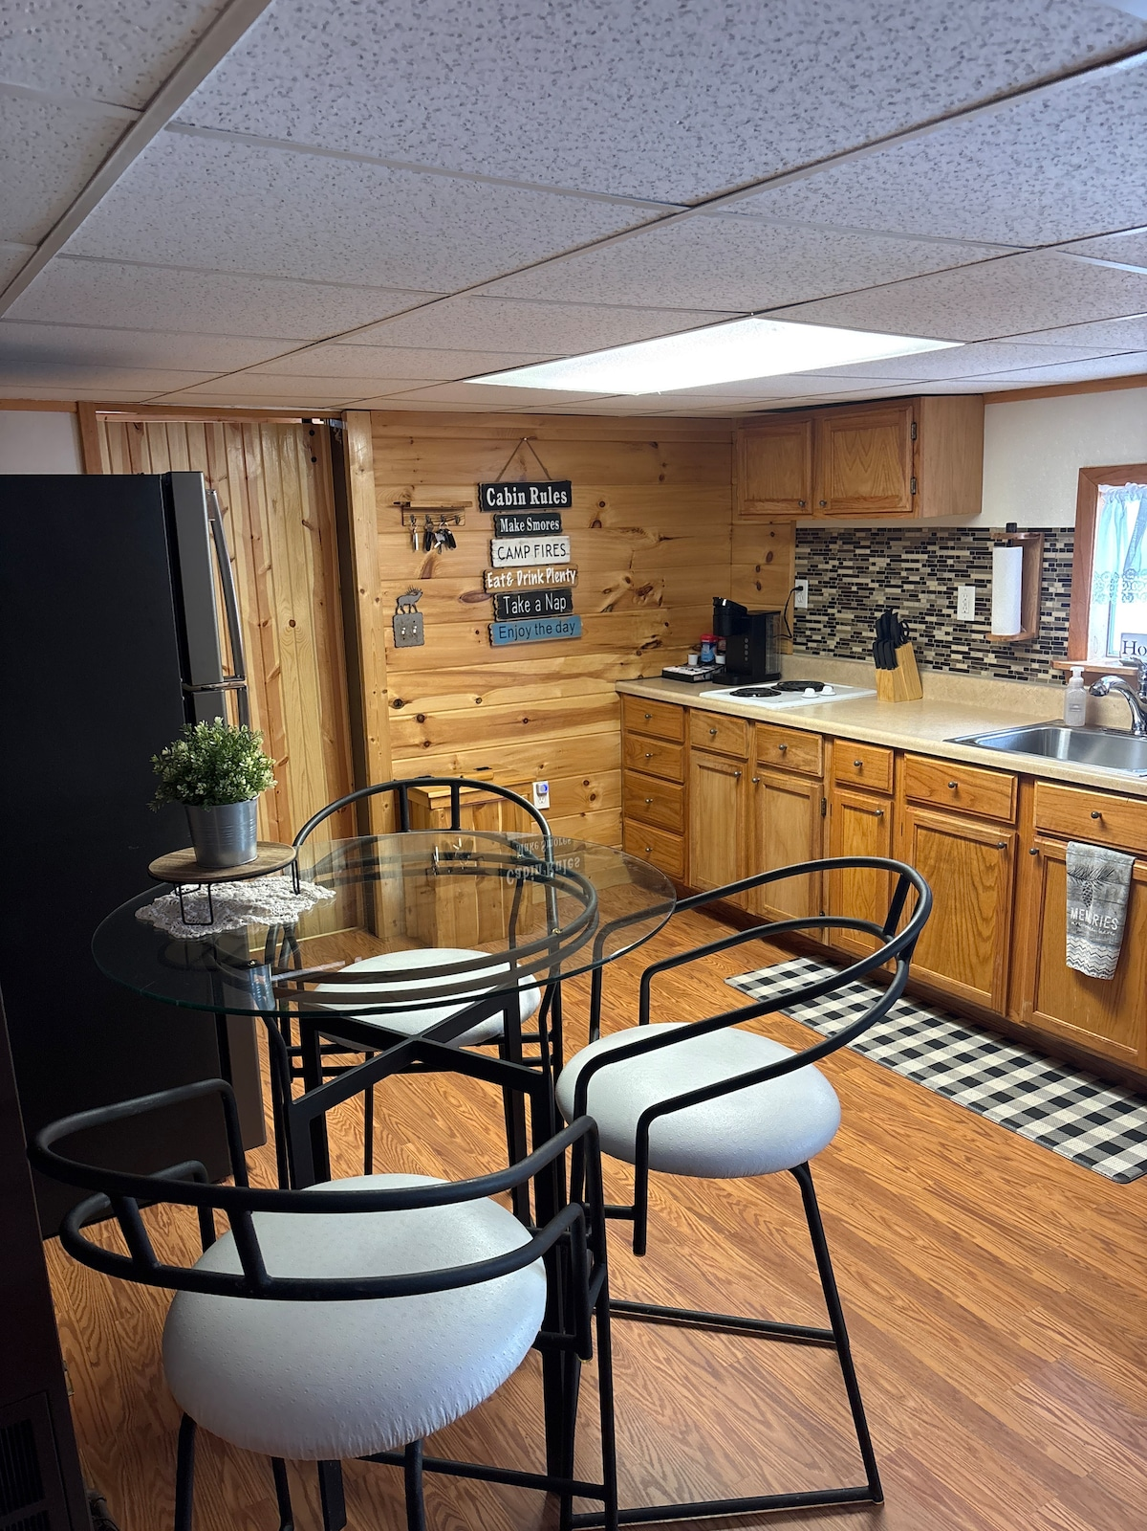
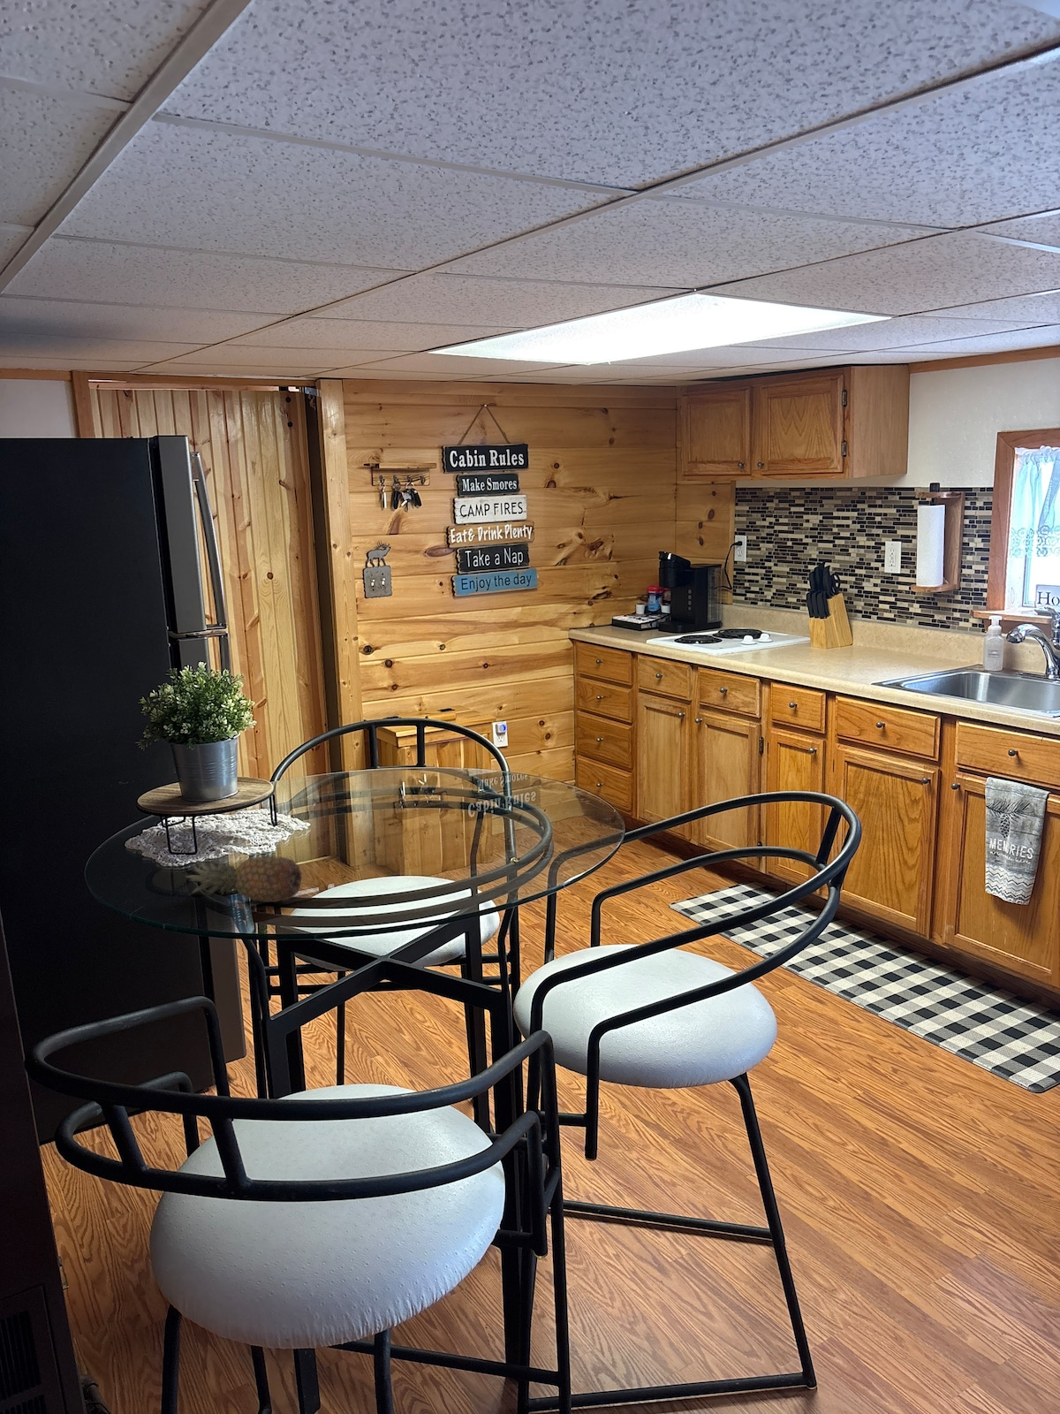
+ fruit (244, 876)
